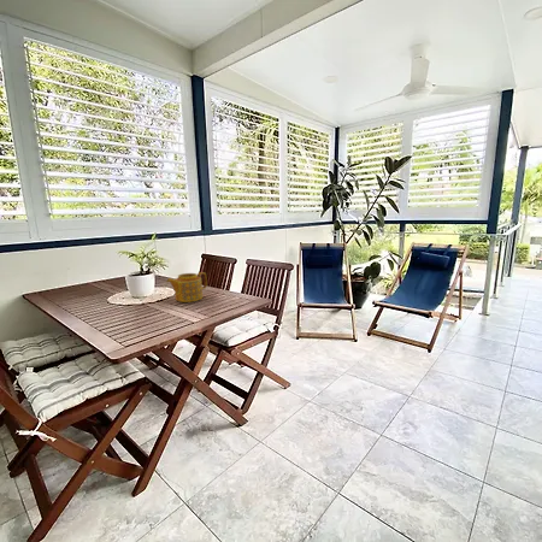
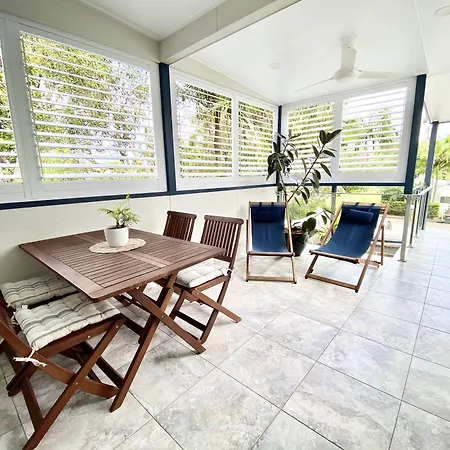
- teapot (187, 287)
